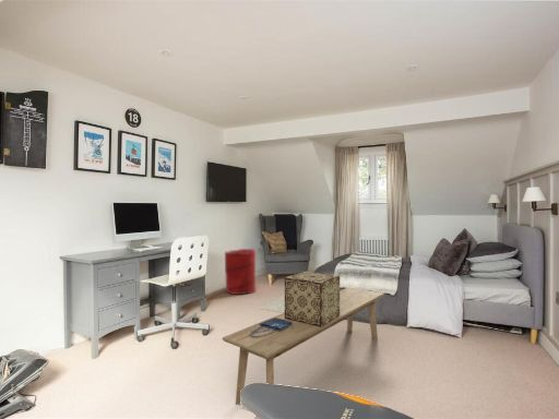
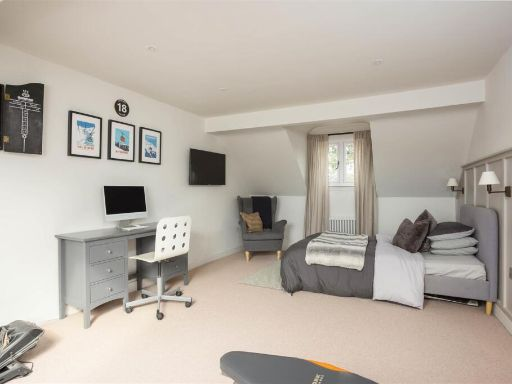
- shopping bag (269, 325)
- decorative box (312, 296)
- bench (319, 333)
- laundry hamper (240, 270)
